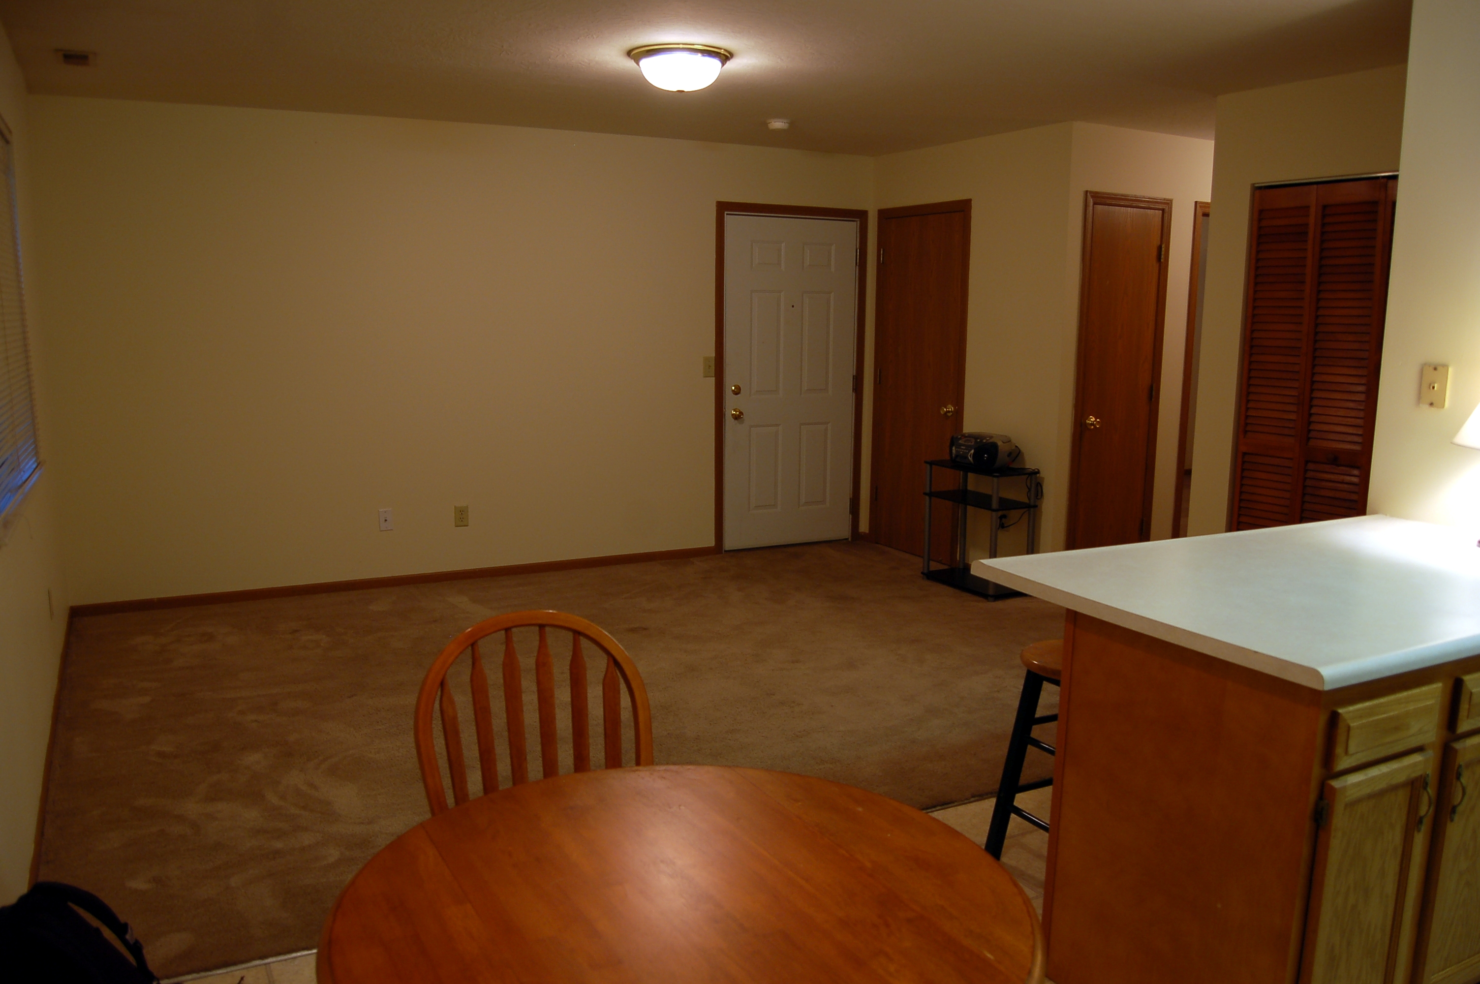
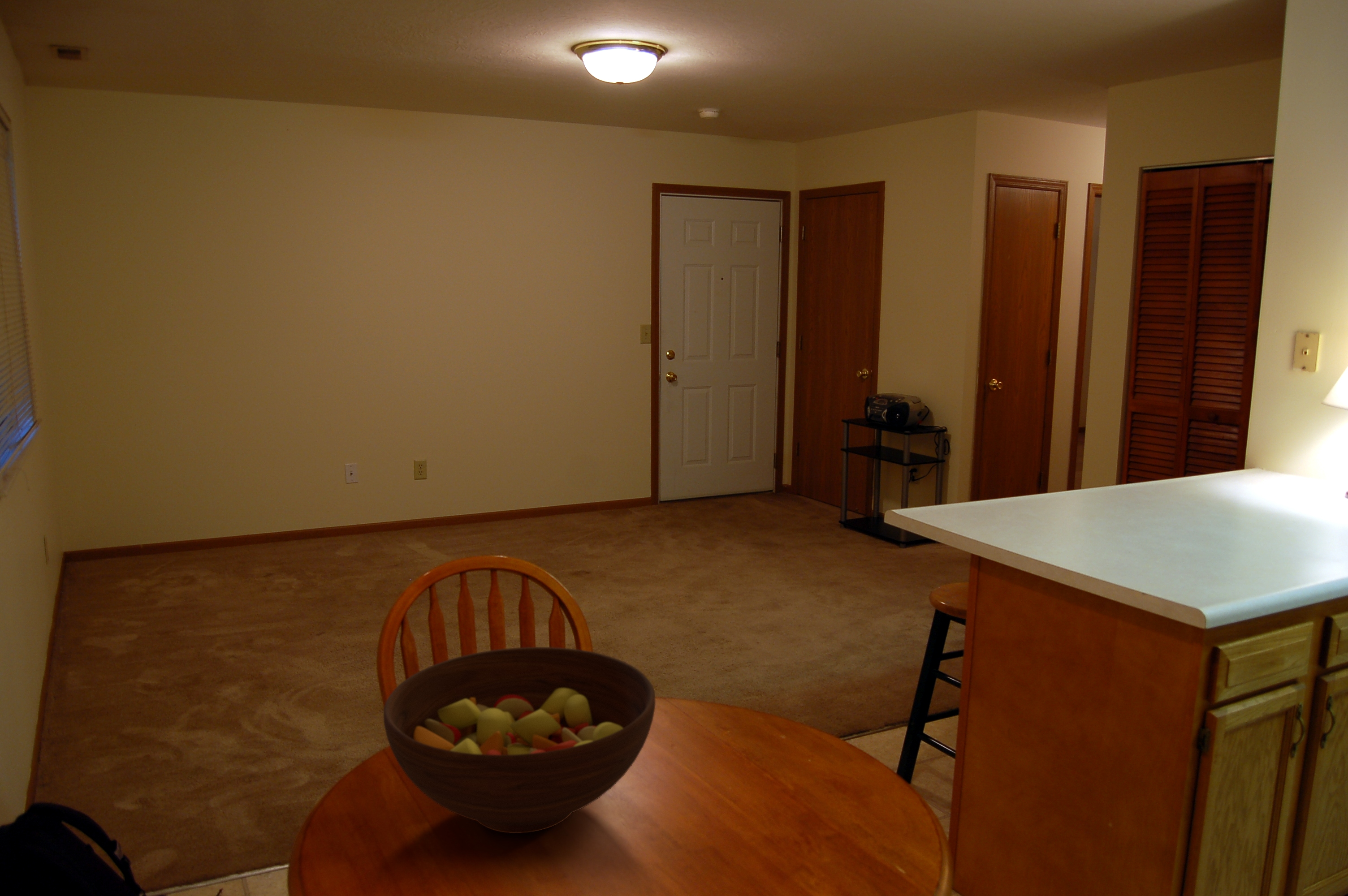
+ fruit bowl (523, 752)
